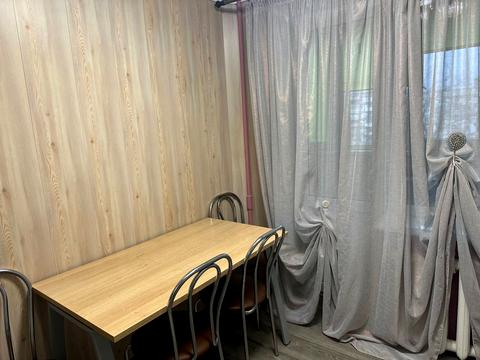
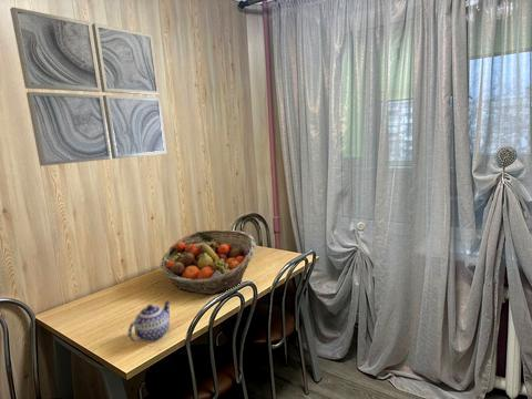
+ wall art (102, 91)
+ teapot (151, 320)
+ fruit basket (208, 259)
